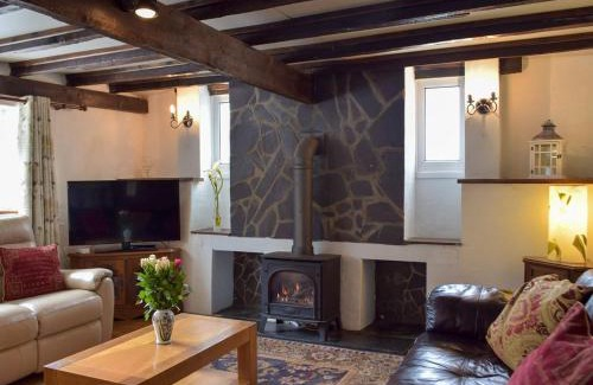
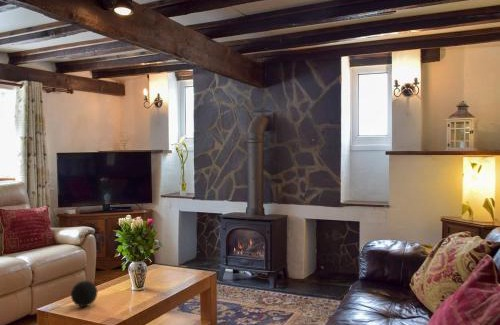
+ decorative ball (84, 293)
